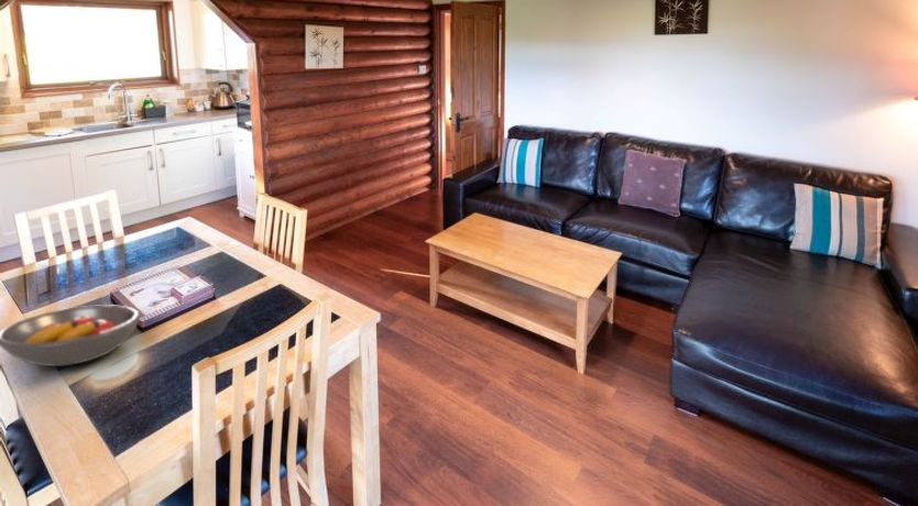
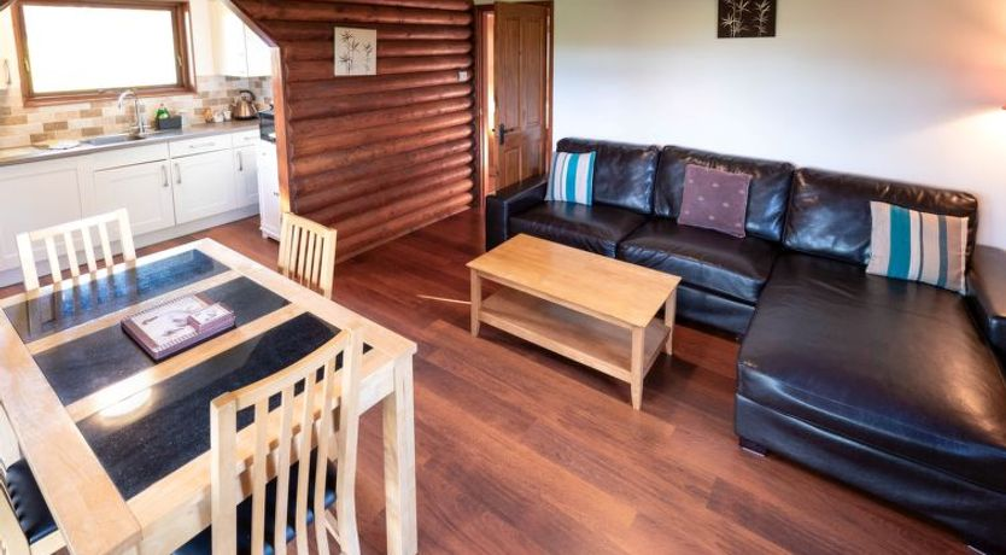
- fruit bowl (73, 334)
